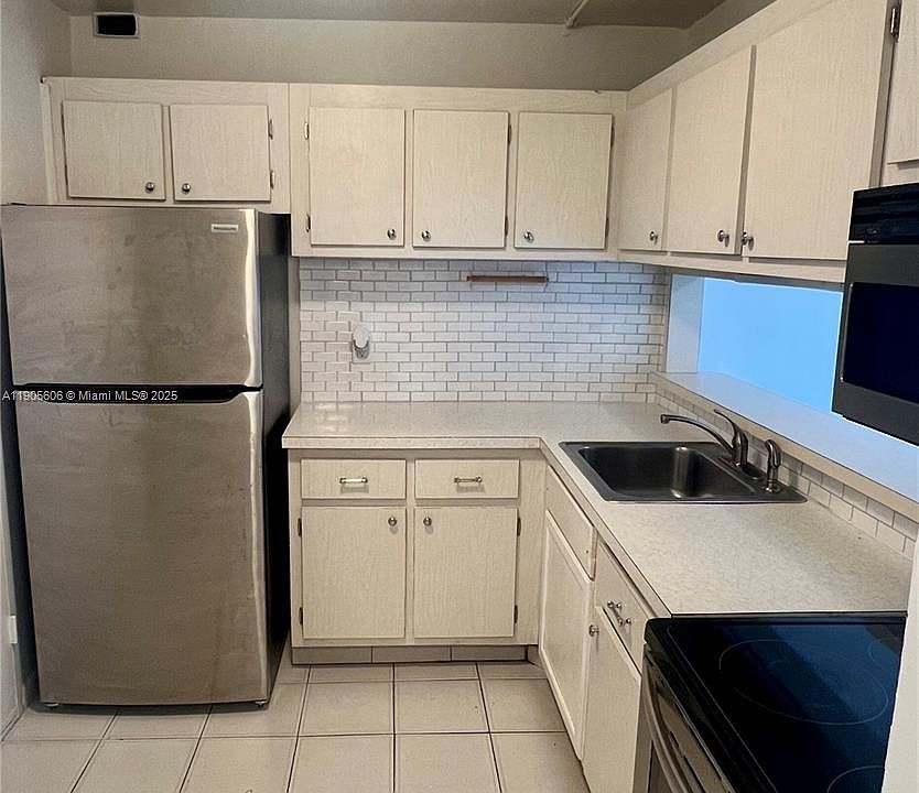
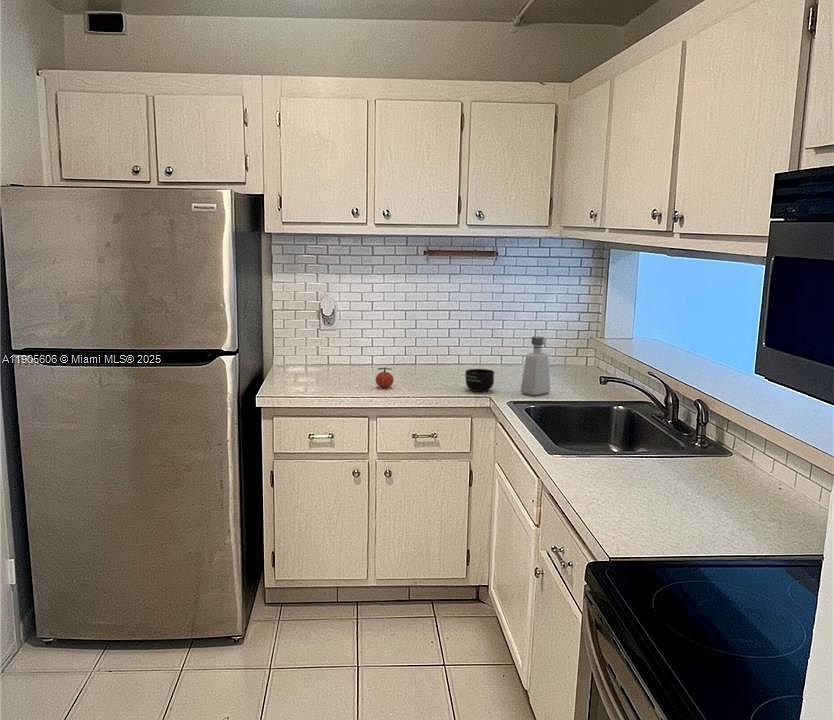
+ soap dispenser (536, 365)
+ apple (384, 377)
+ mug (477, 379)
